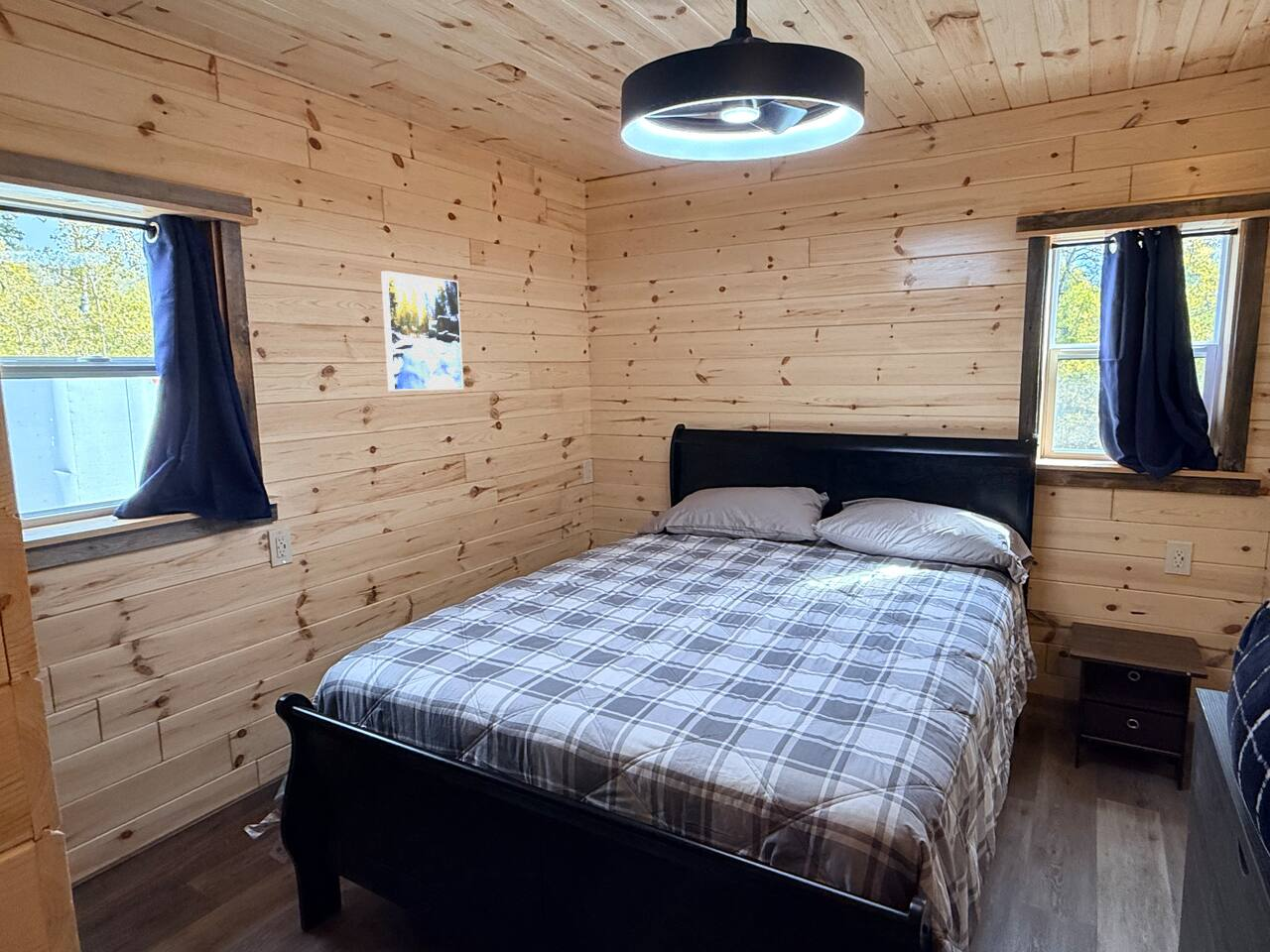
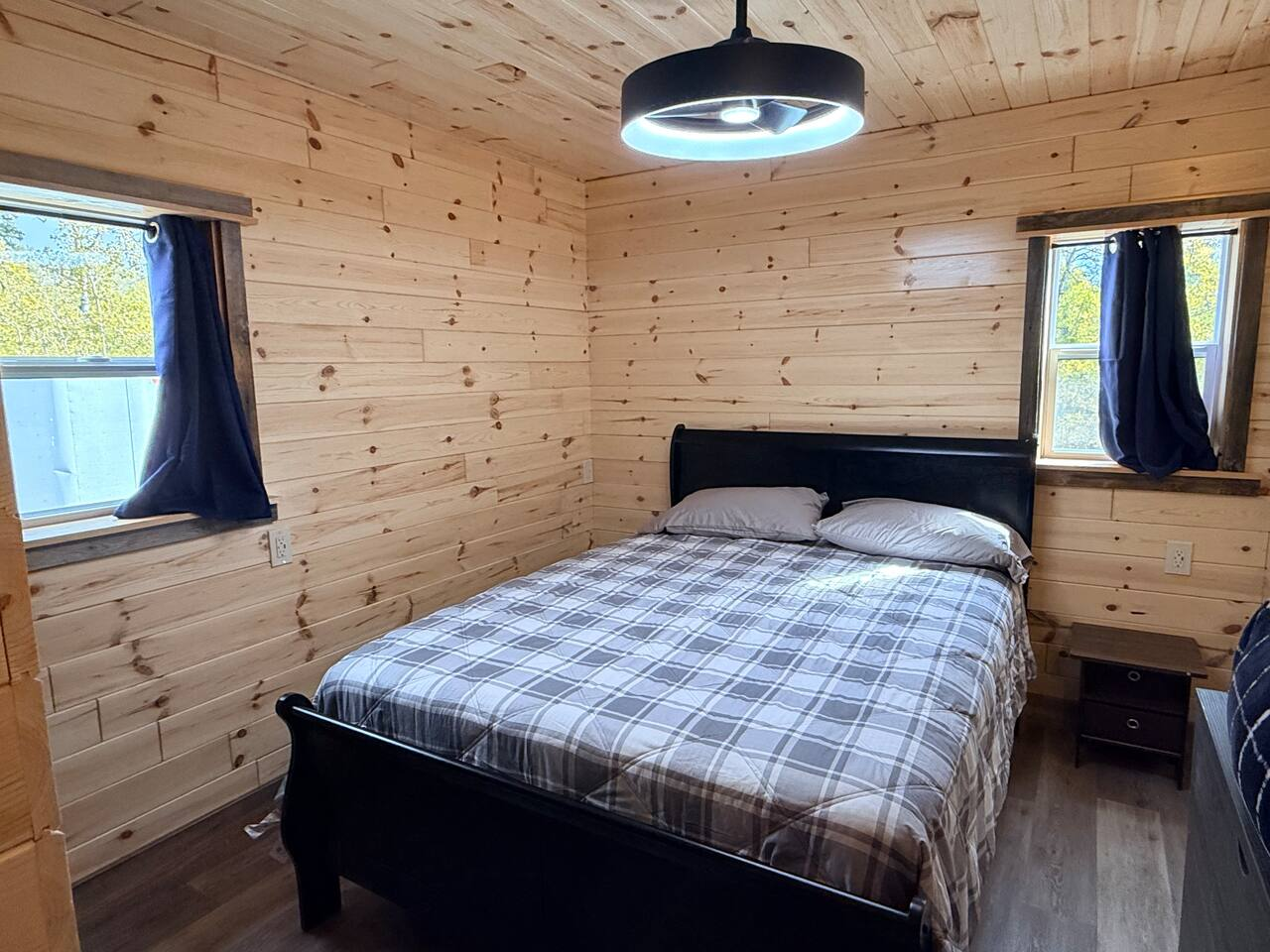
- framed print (424, 333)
